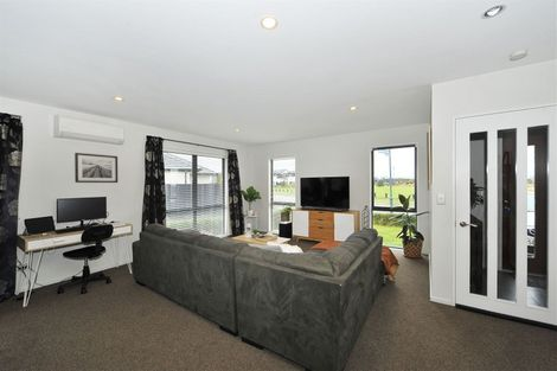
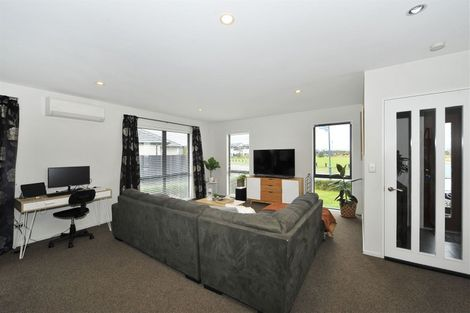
- wall art (97, 168)
